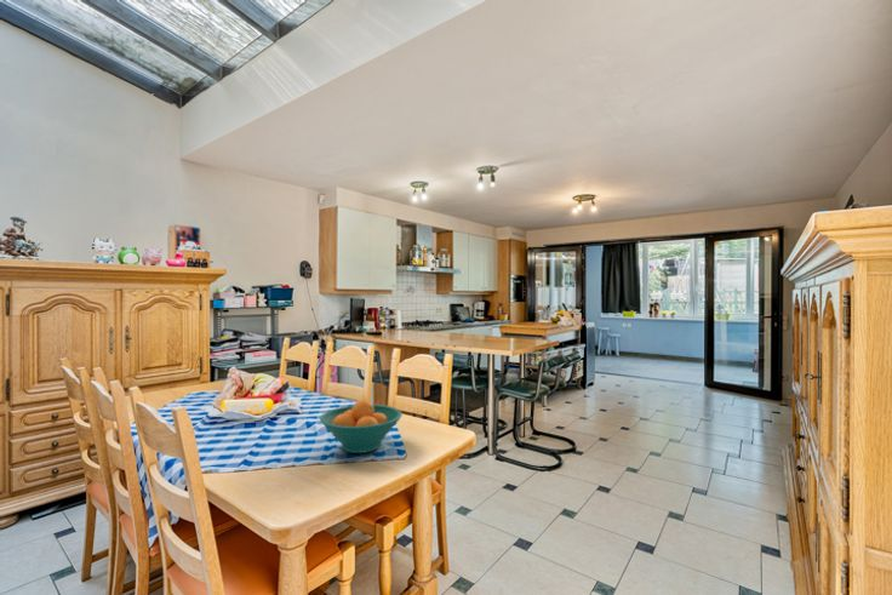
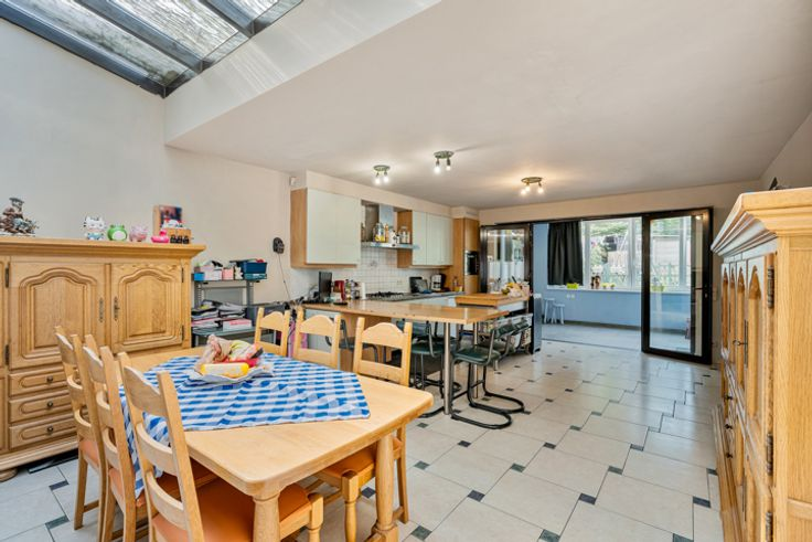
- fruit bowl (361, 423)
